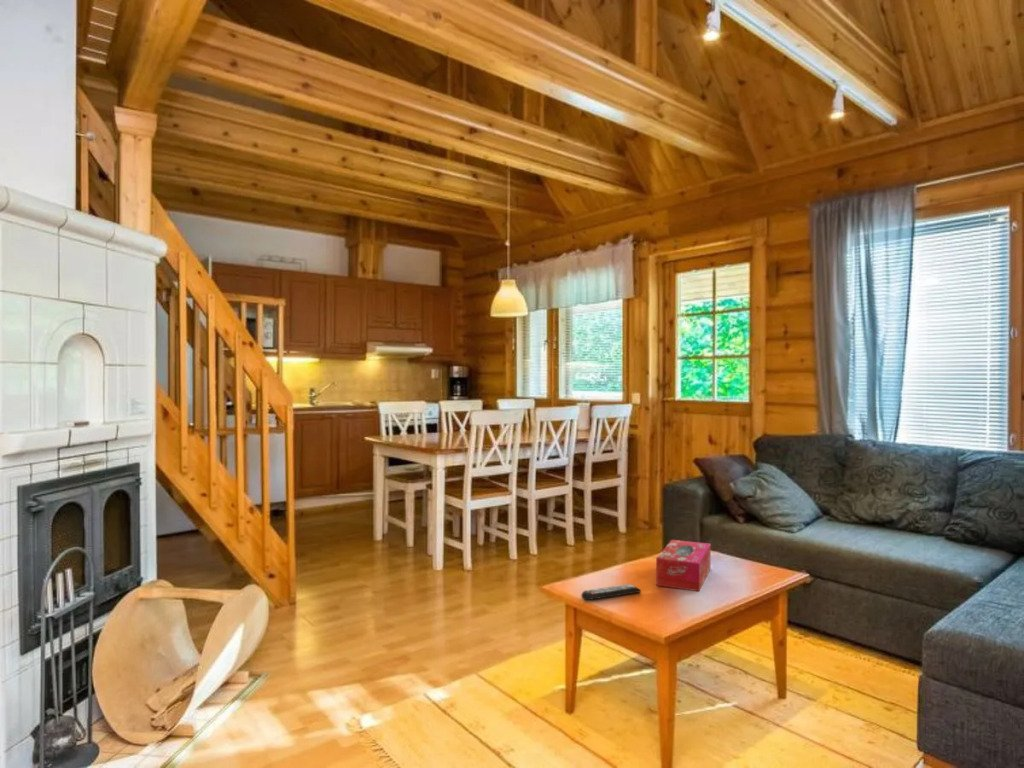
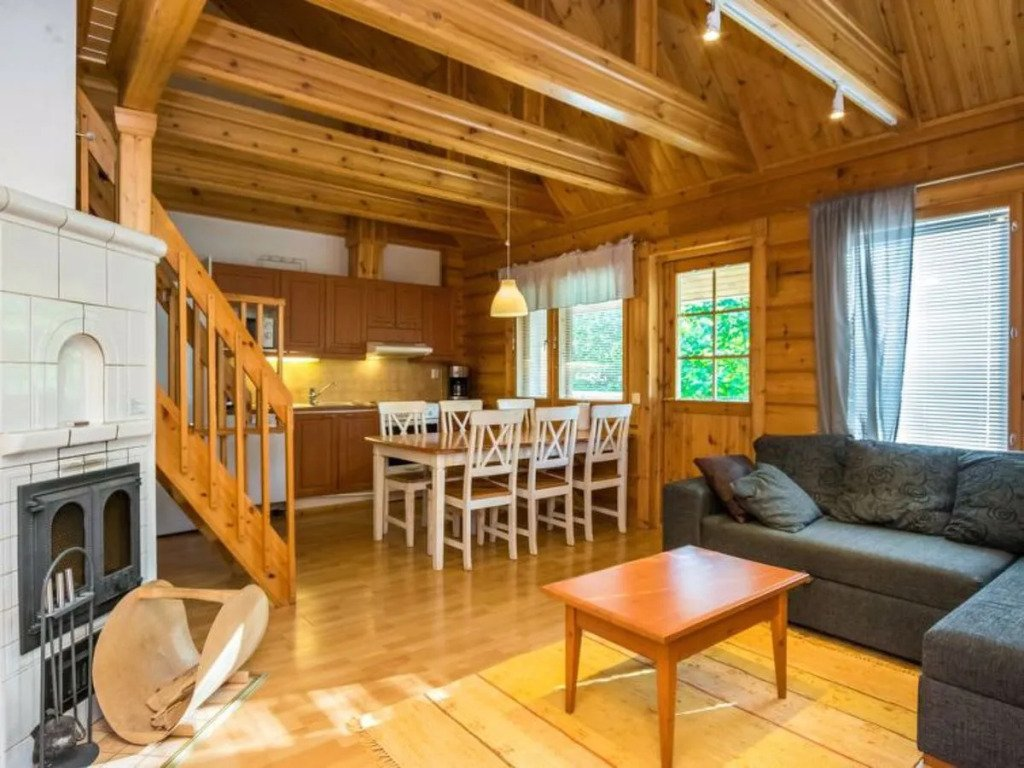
- tissue box (684, 563)
- remote control (611, 592)
